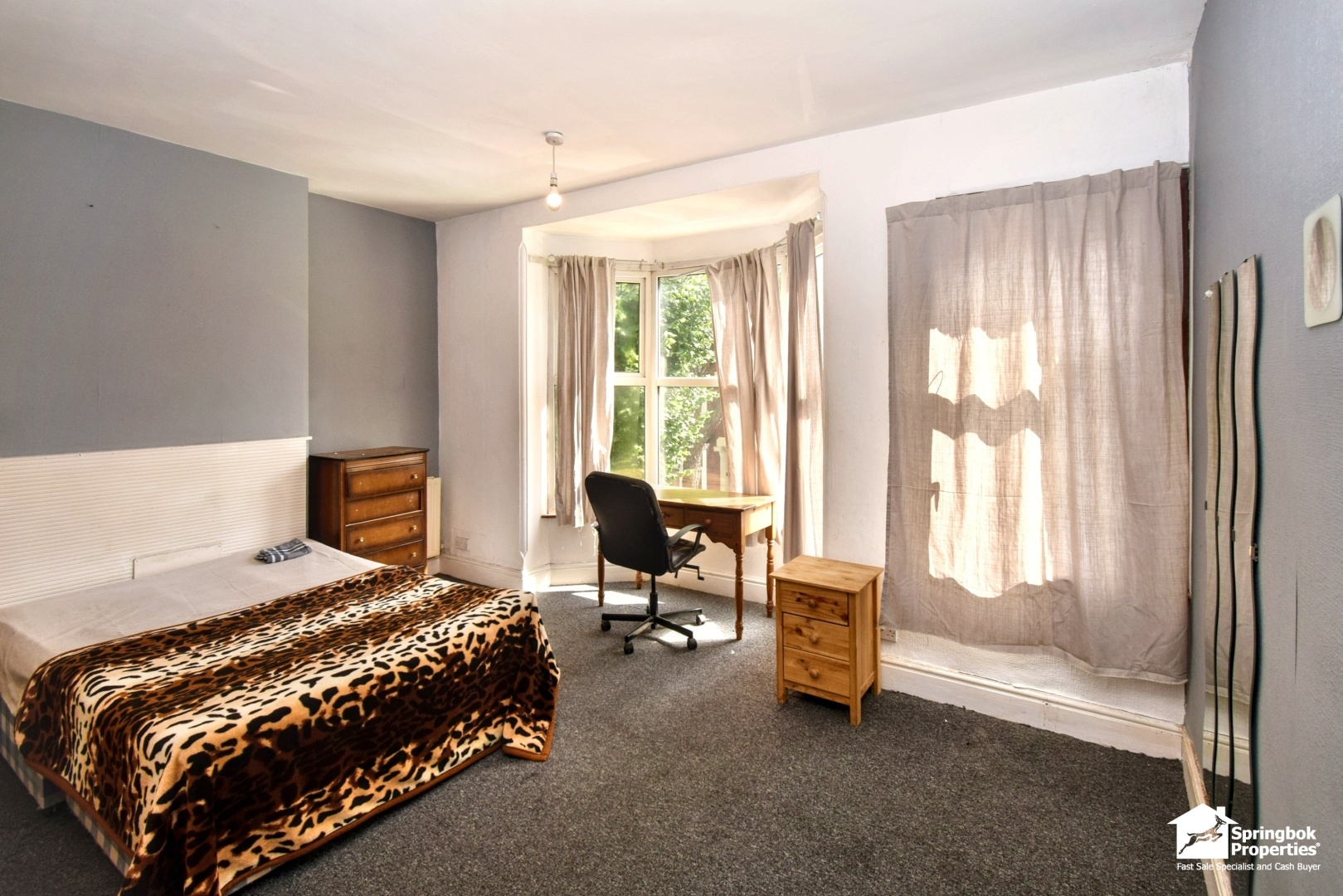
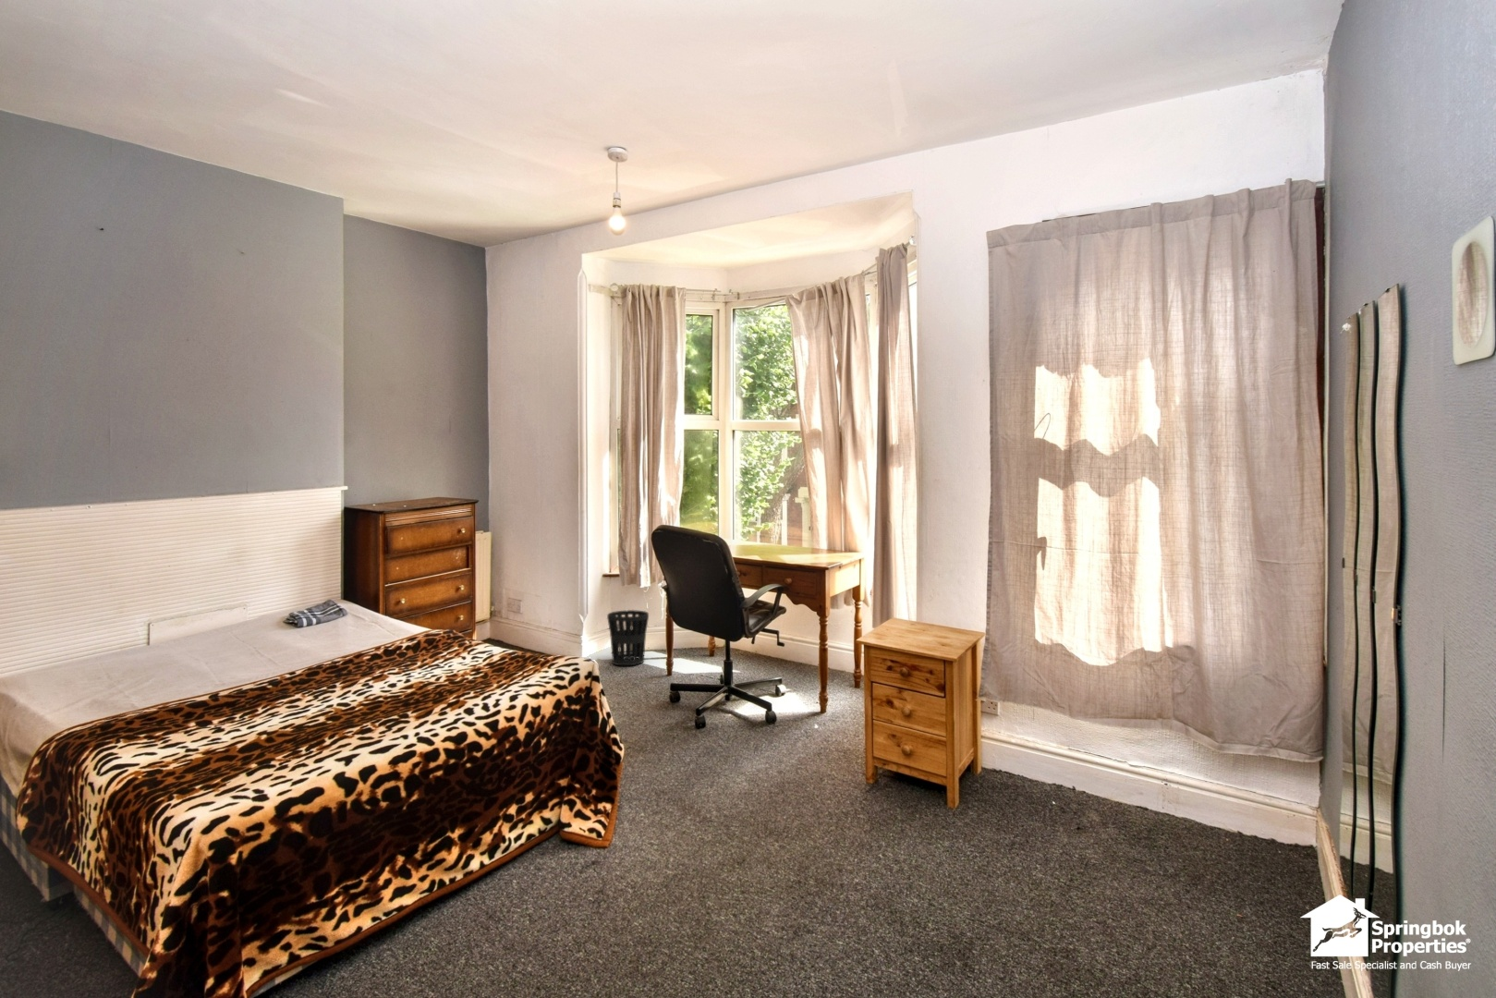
+ wastebasket (627, 637)
